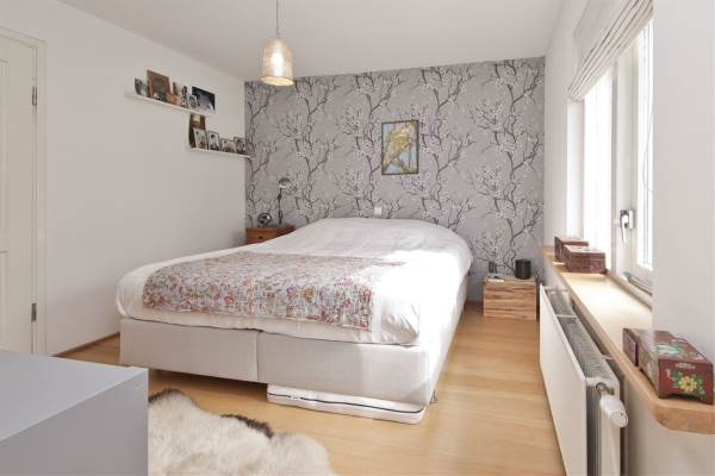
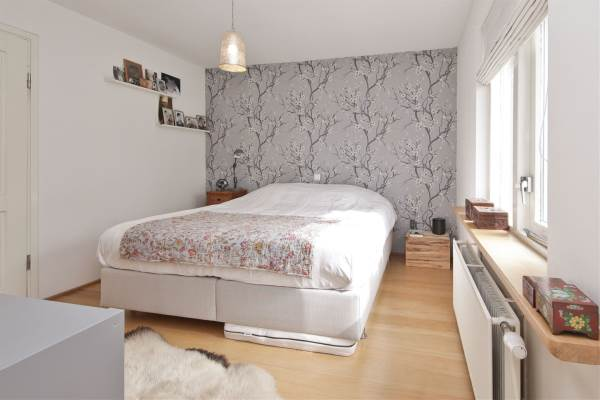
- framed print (399, 148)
